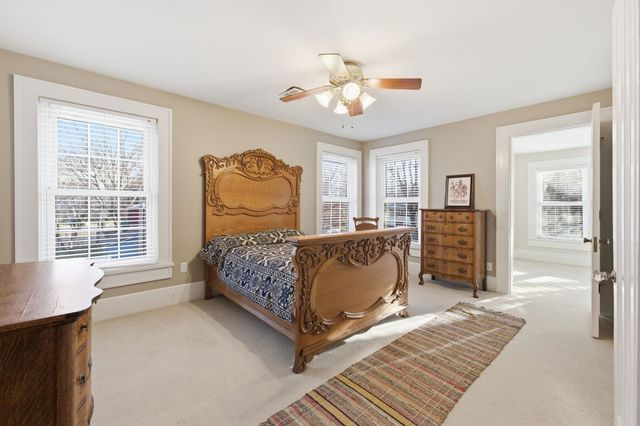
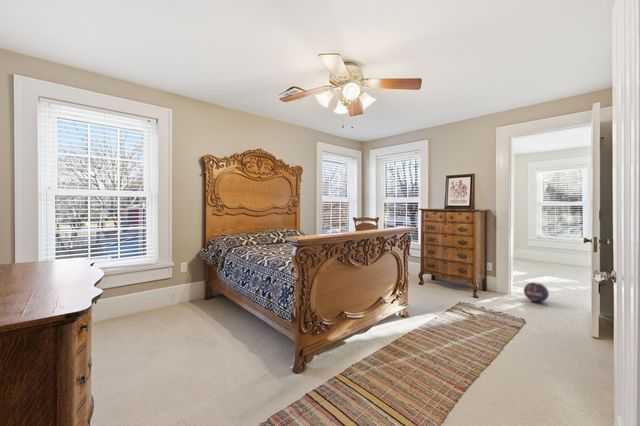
+ ball (536, 292)
